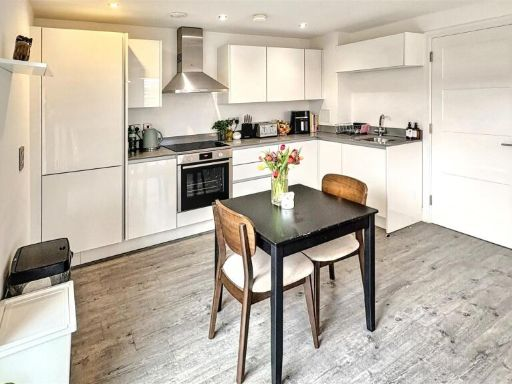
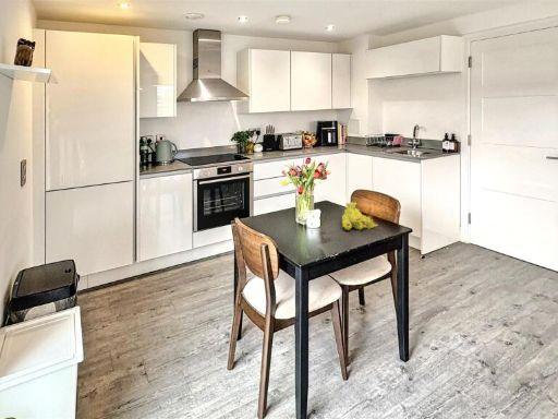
+ fruit (356, 216)
